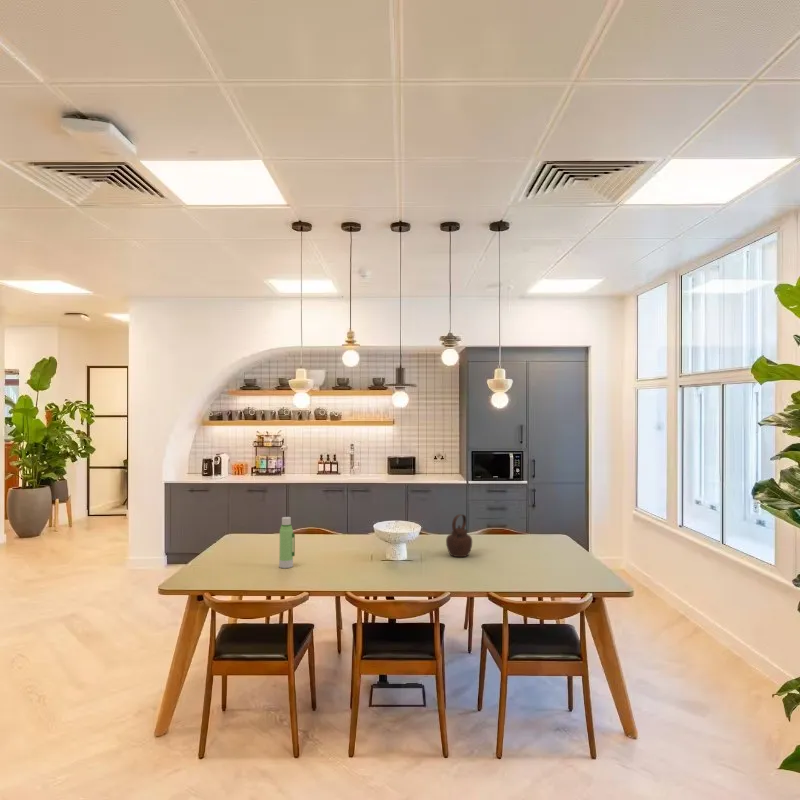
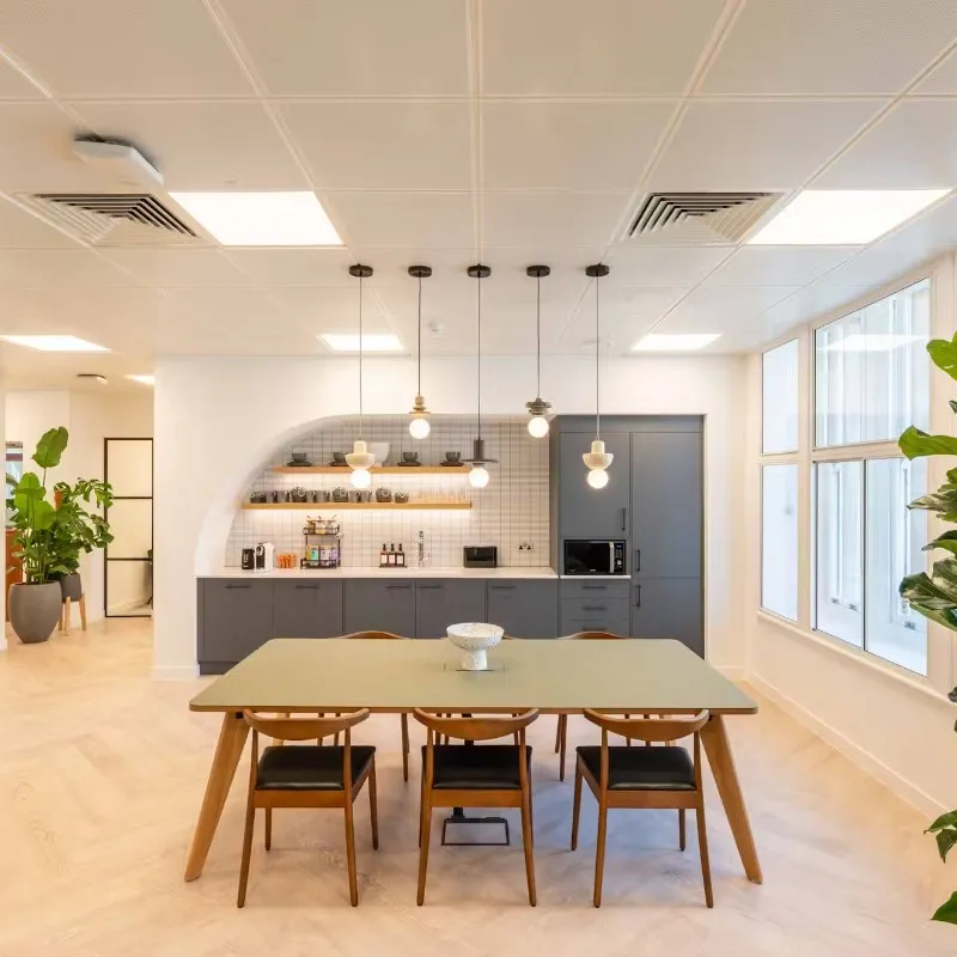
- teapot (460, 534)
- water bottle (286, 542)
